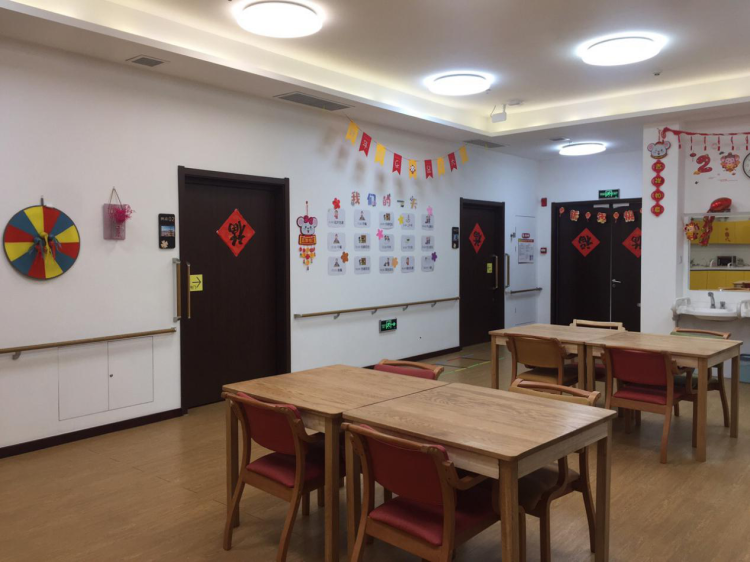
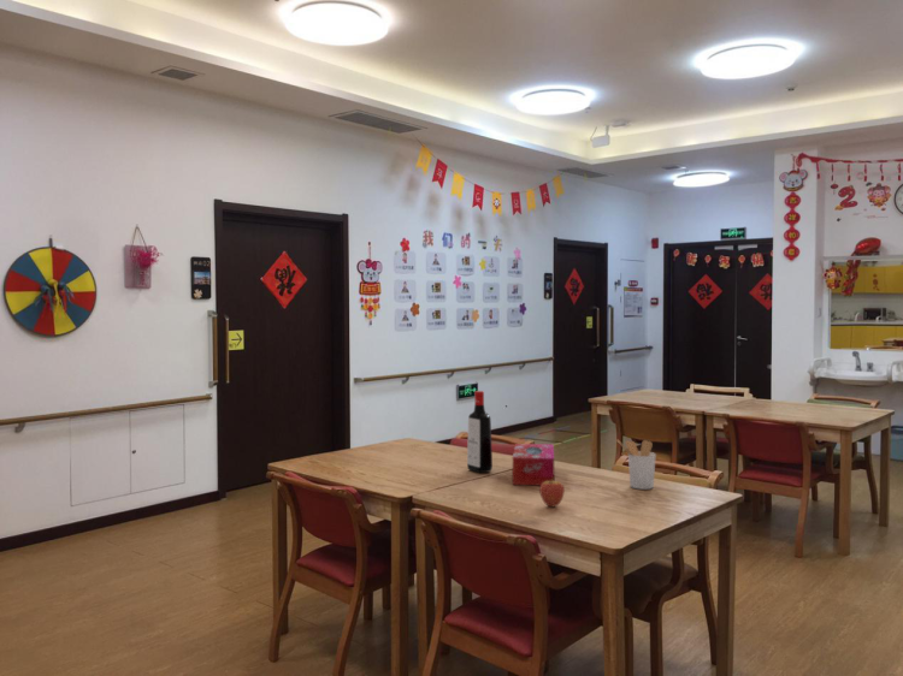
+ liquor bottle (479, 431)
+ fruit (551, 491)
+ utensil holder (635, 462)
+ tissue box (533, 463)
